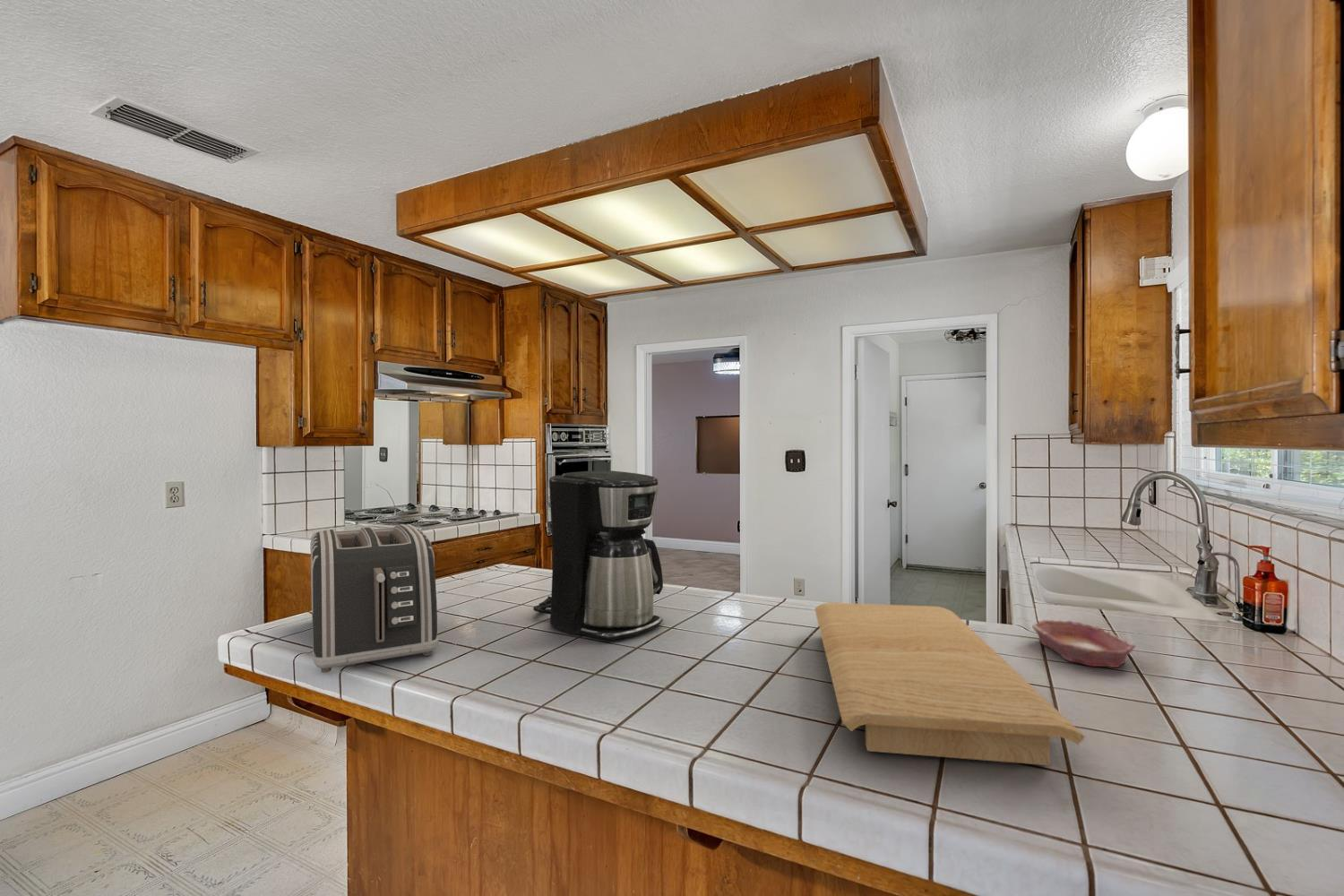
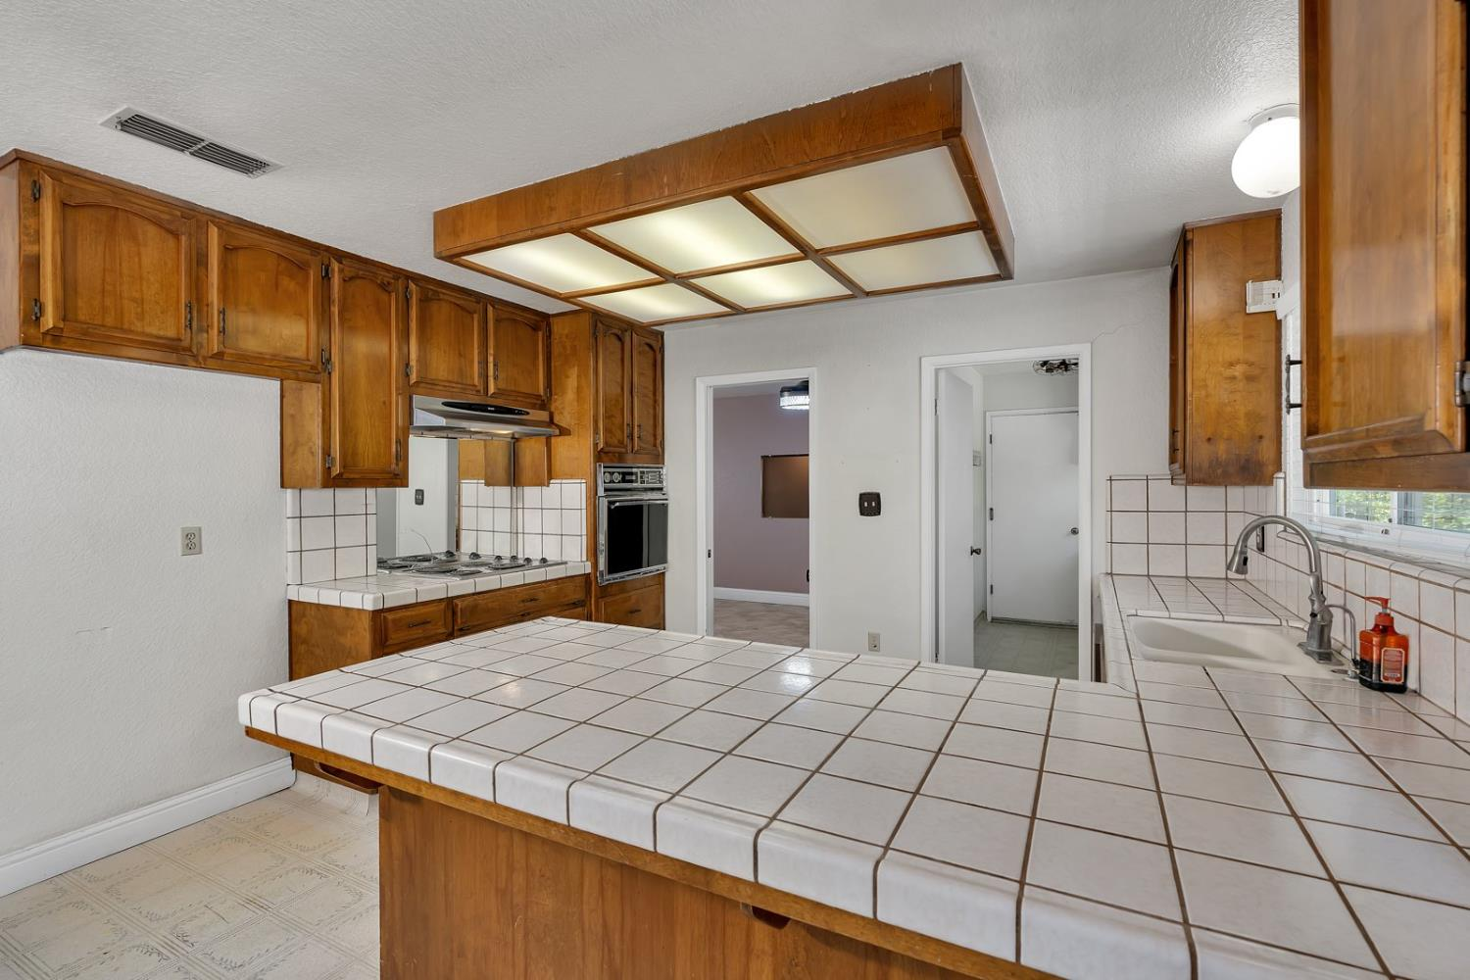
- toaster (370, 583)
- bowl (1081, 642)
- coffee maker (604, 545)
- cutting board (911, 666)
